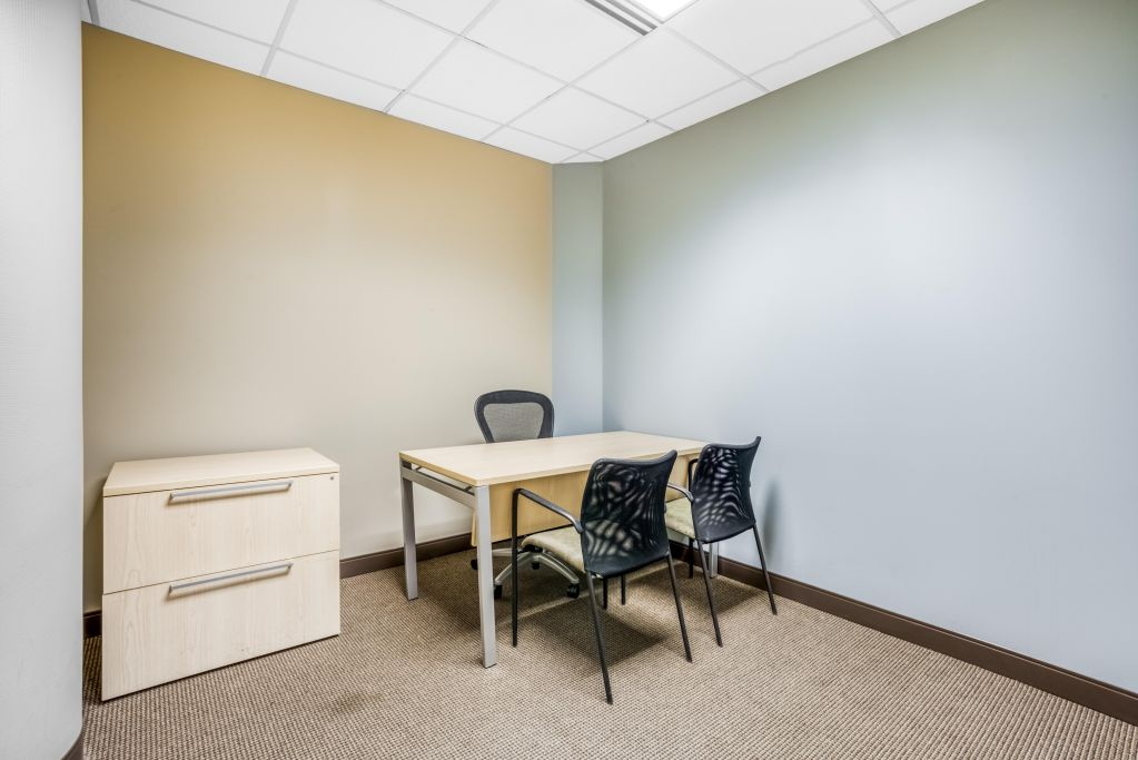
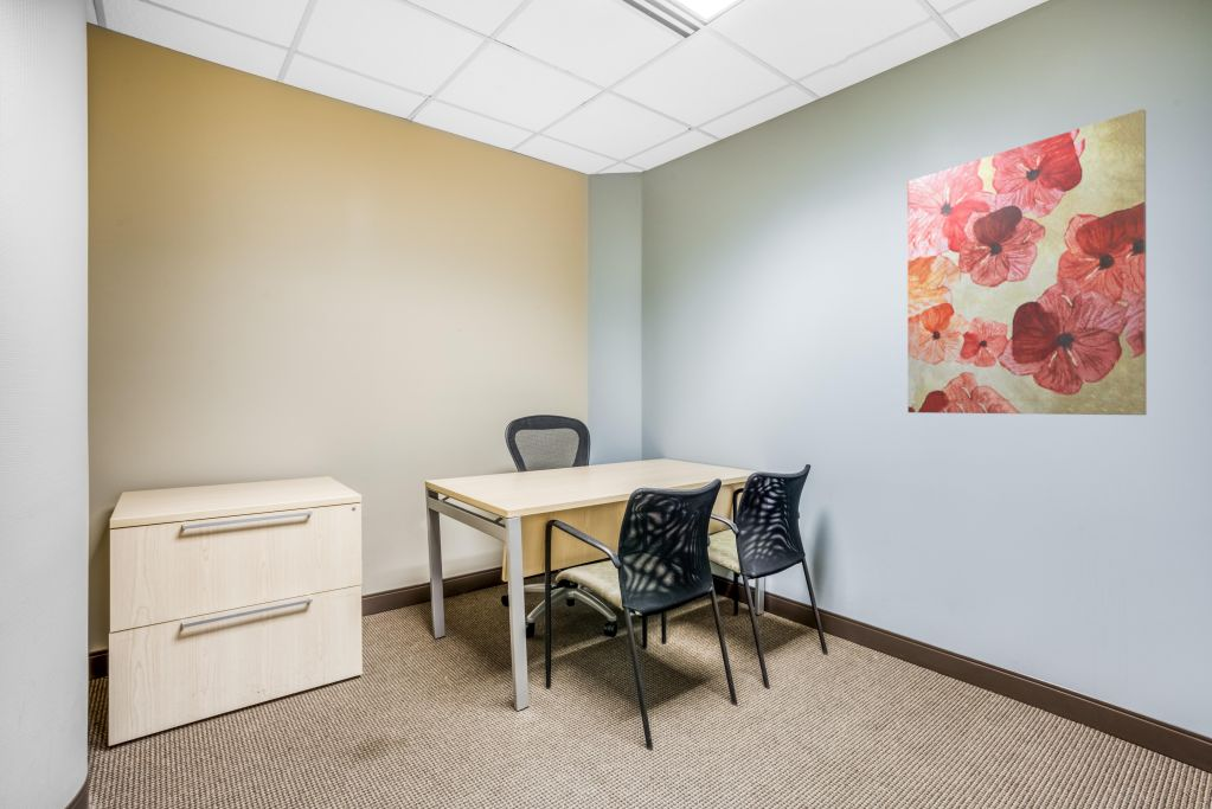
+ wall art (1011, 282)
